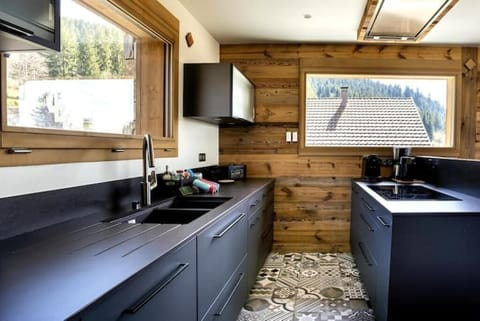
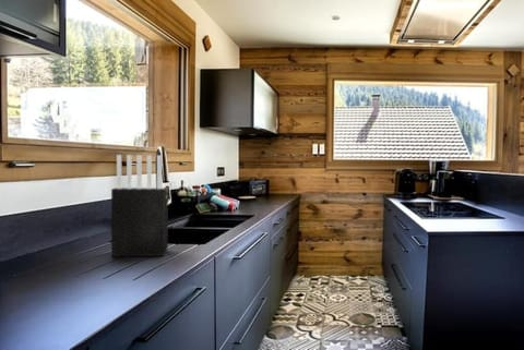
+ knife block (141, 204)
